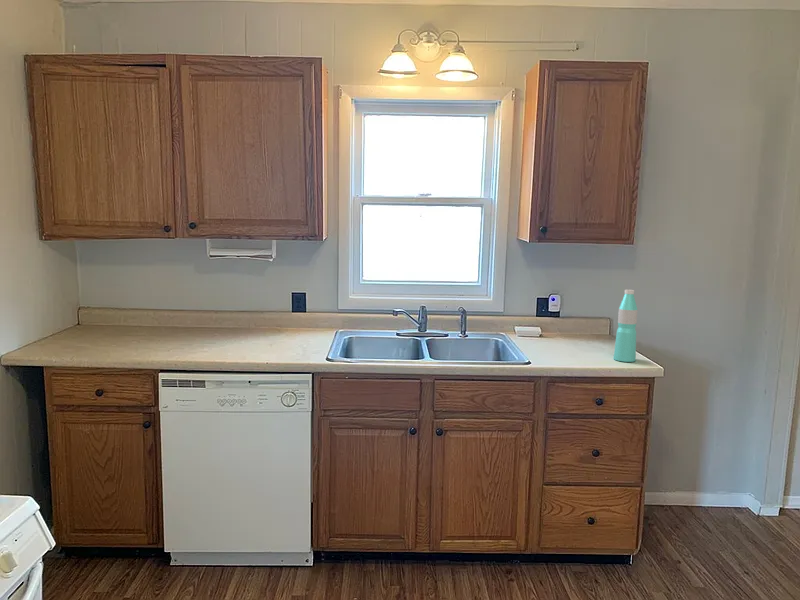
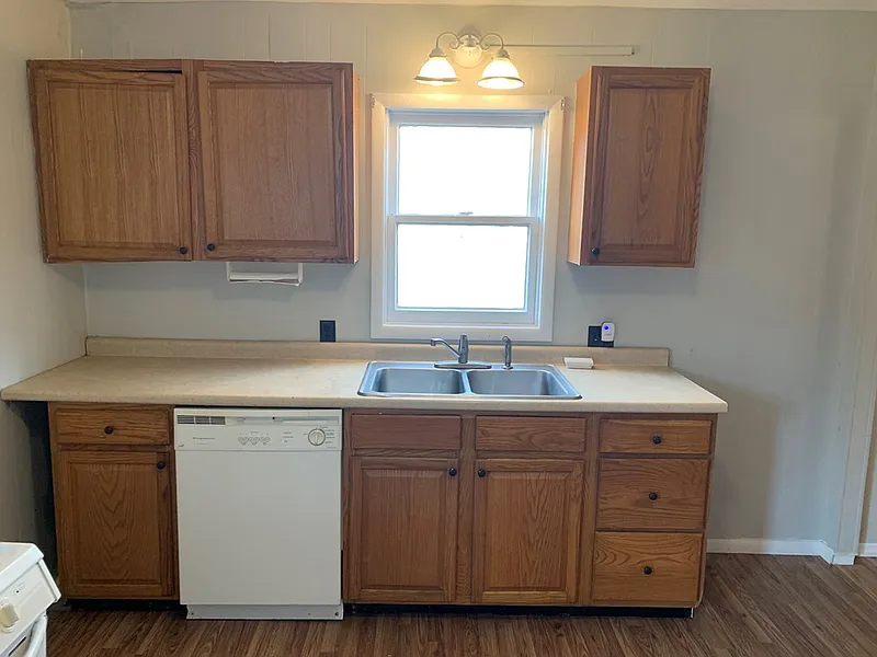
- water bottle (626, 325)
